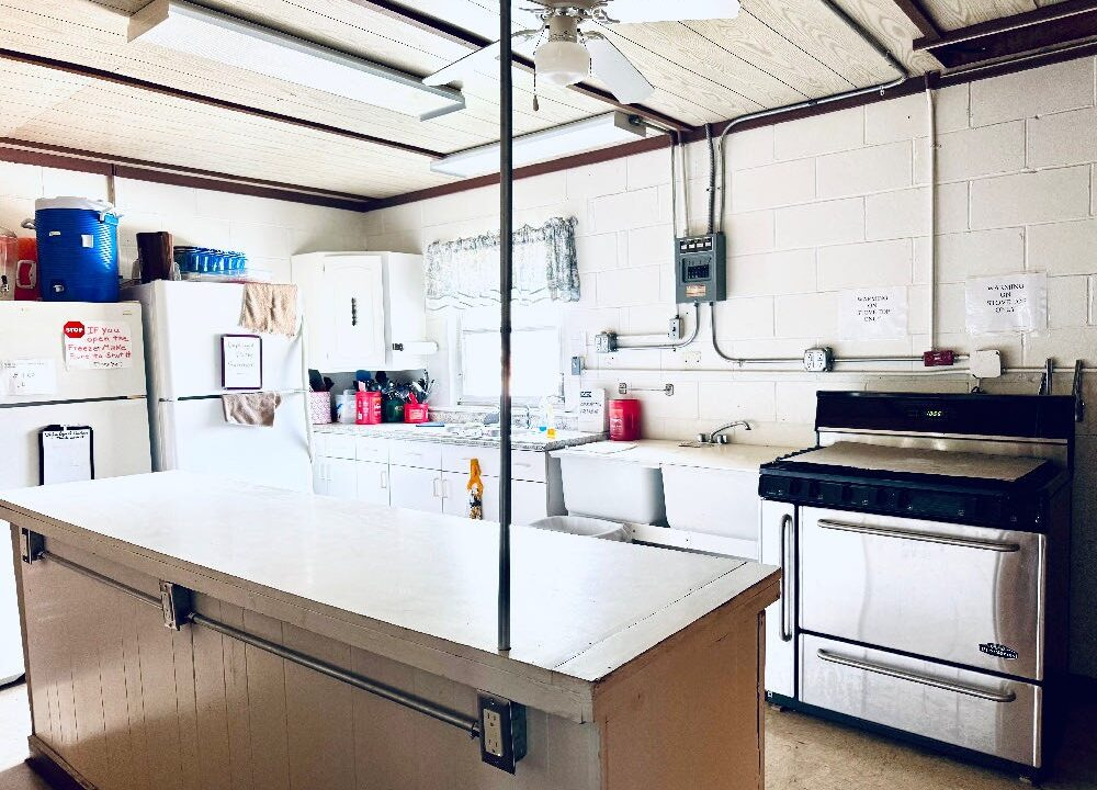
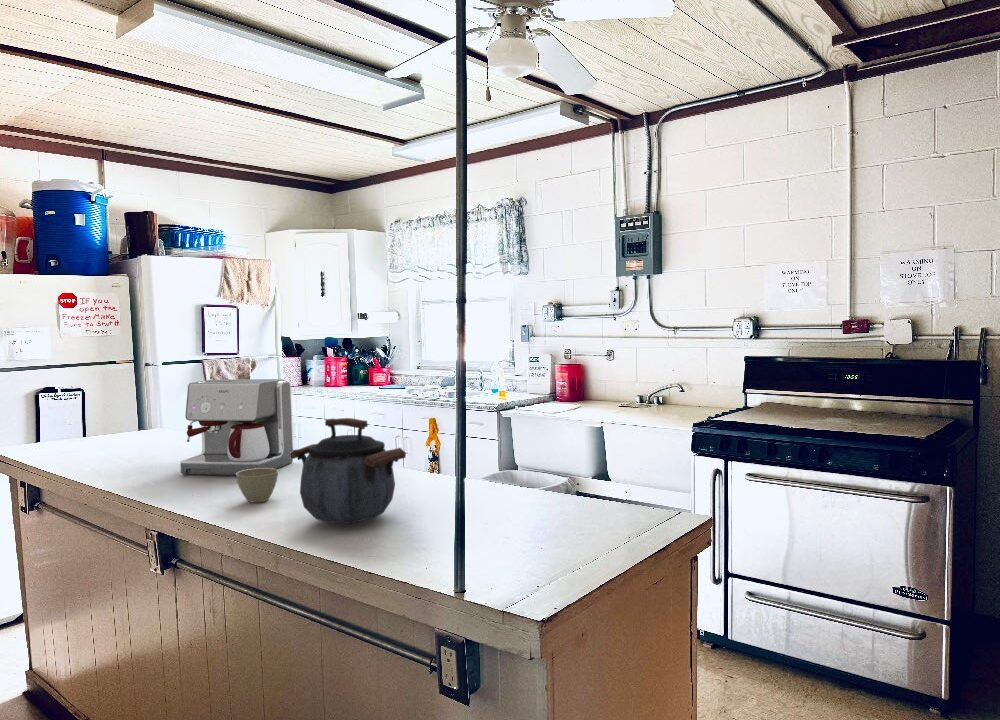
+ kettle (347, 469)
+ coffee maker (236, 424)
+ flower pot (257, 486)
